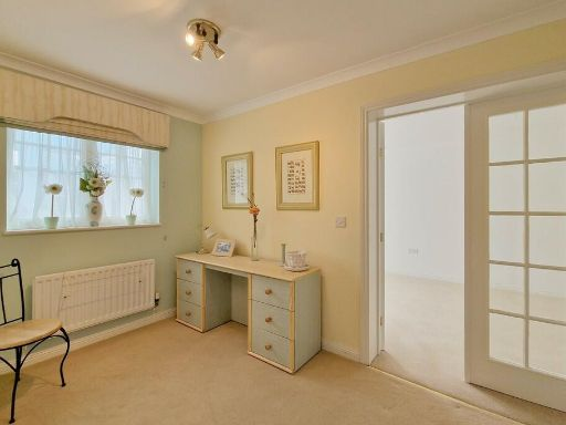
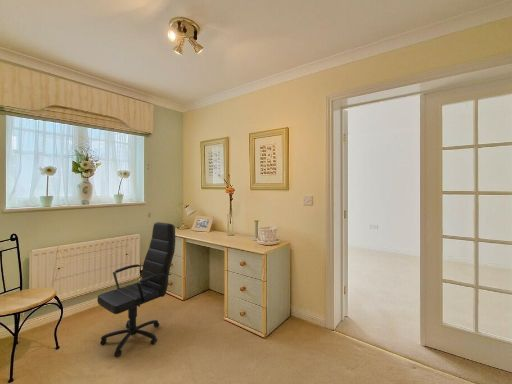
+ office chair (139, 281)
